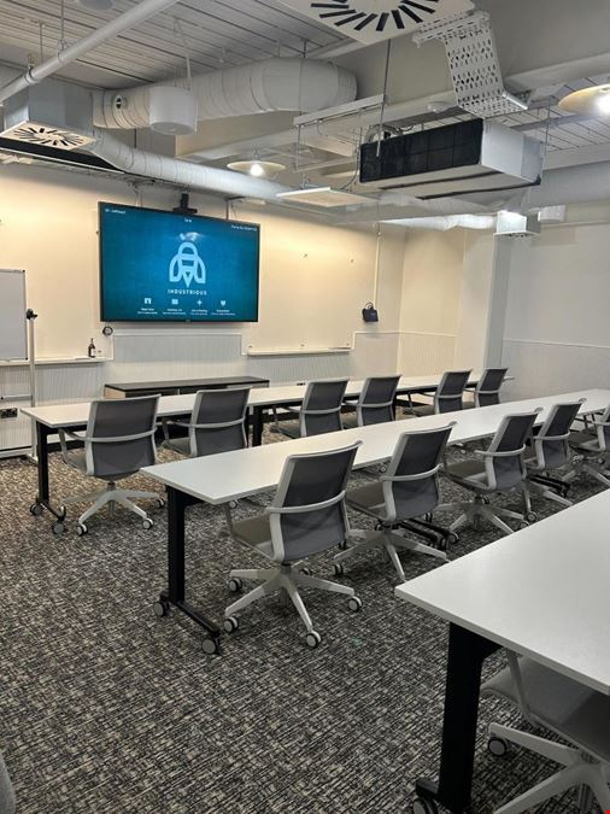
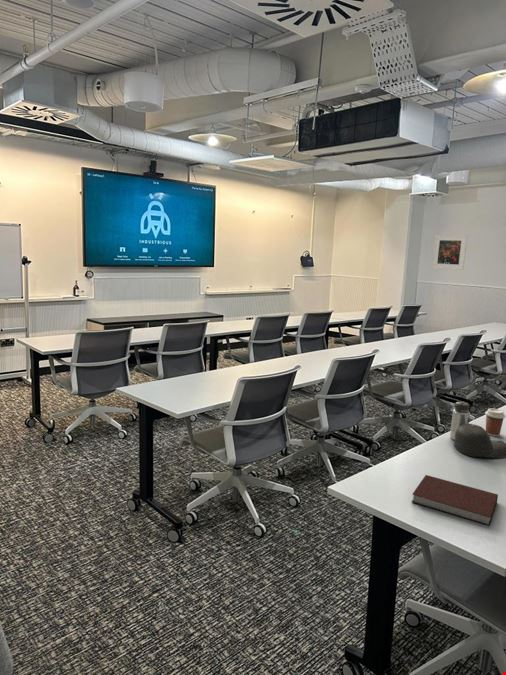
+ water bottle (478, 429)
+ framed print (449, 252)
+ coffee cup (494, 422)
+ notebook (455, 498)
